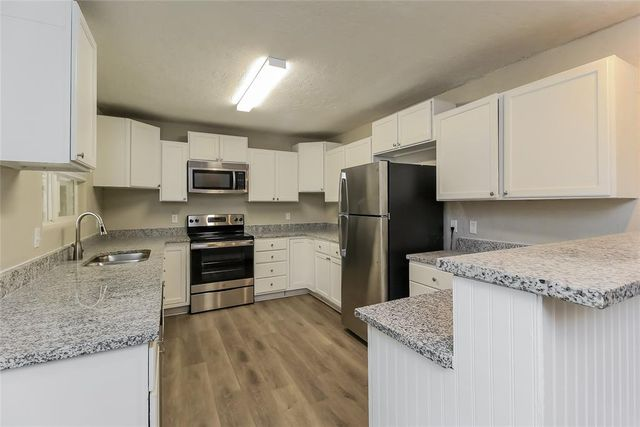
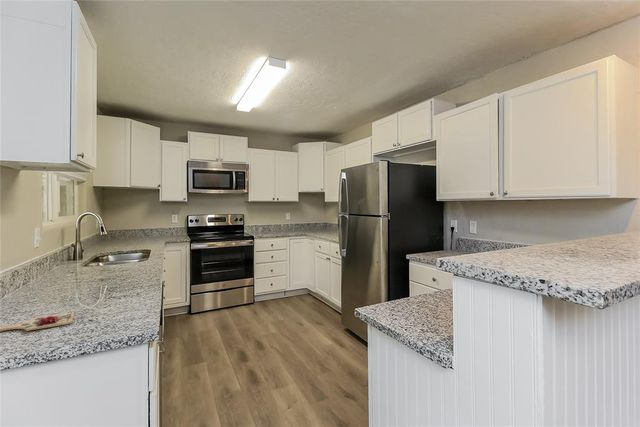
+ cutting board (34, 320)
